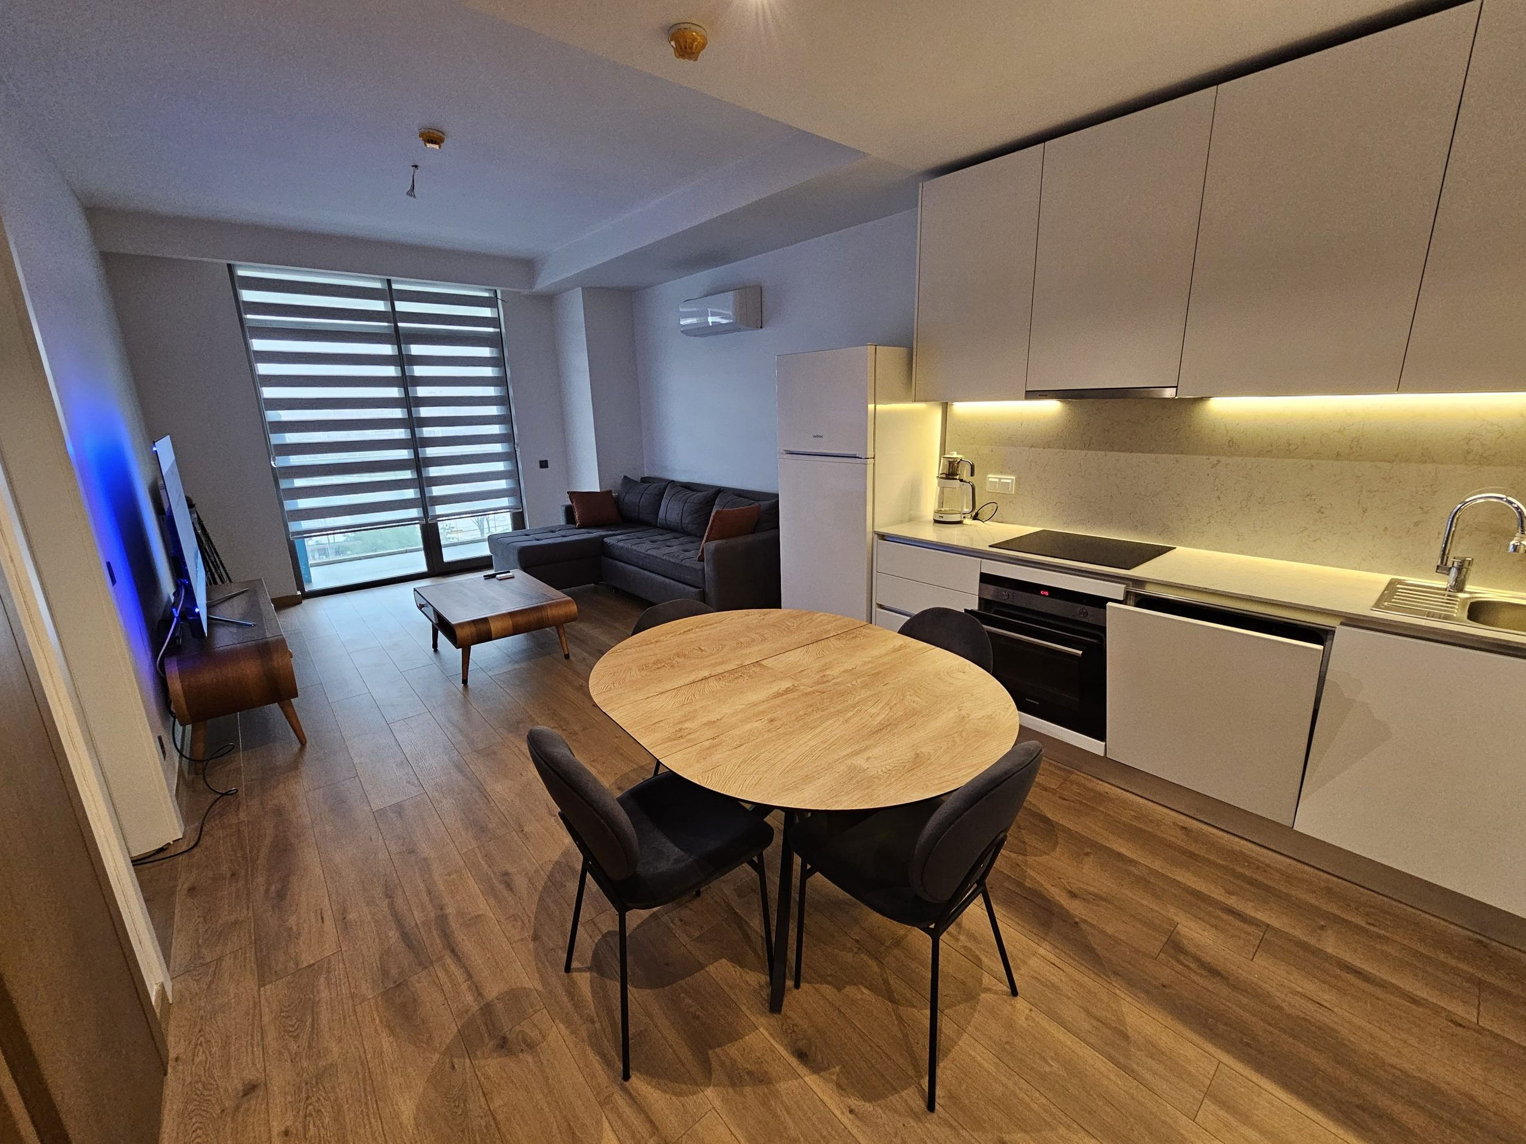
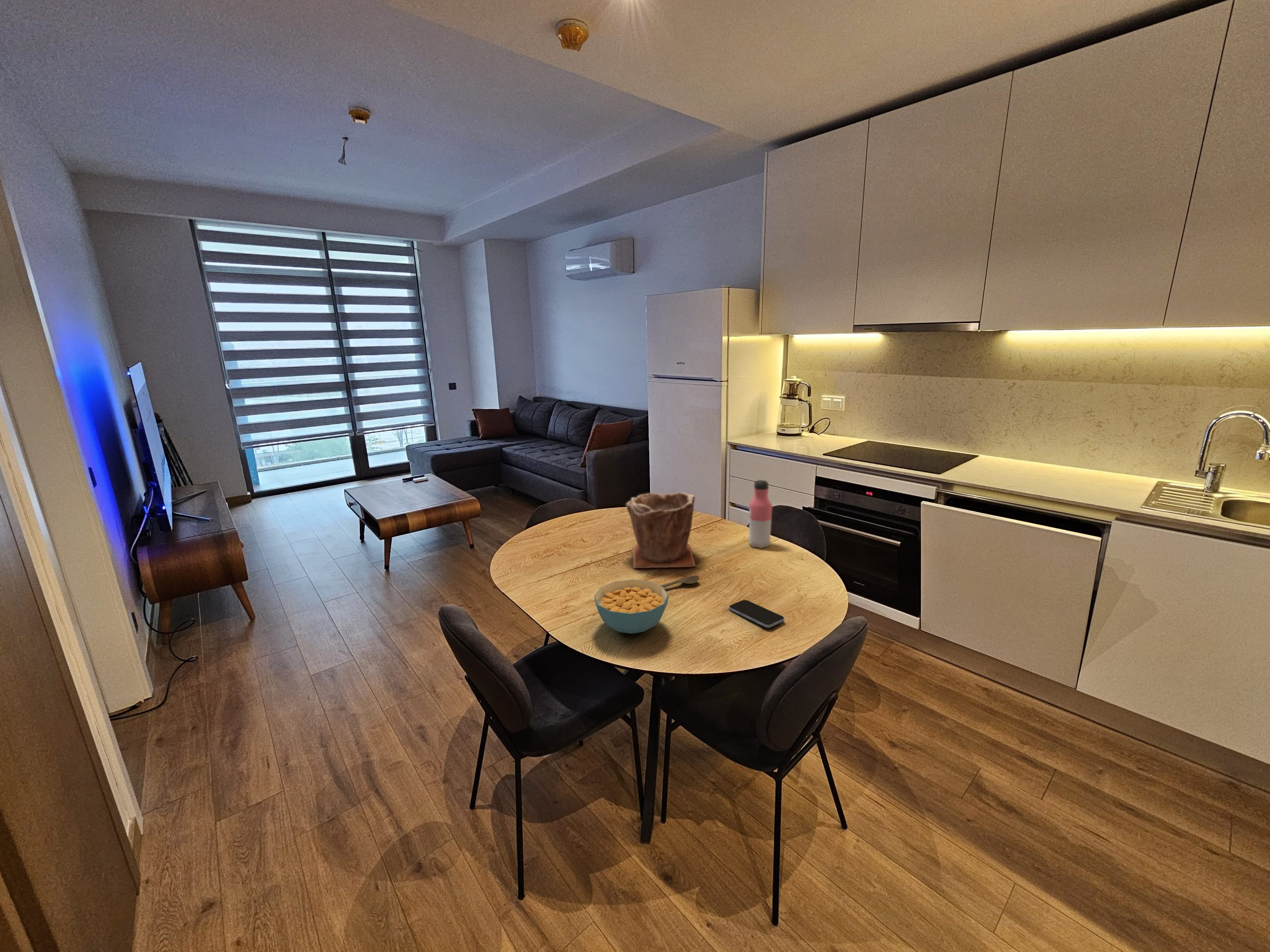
+ spoon (671, 585)
+ smartphone (756, 613)
+ water bottle (760, 513)
+ plant pot (662, 527)
+ cereal bowl (632, 612)
